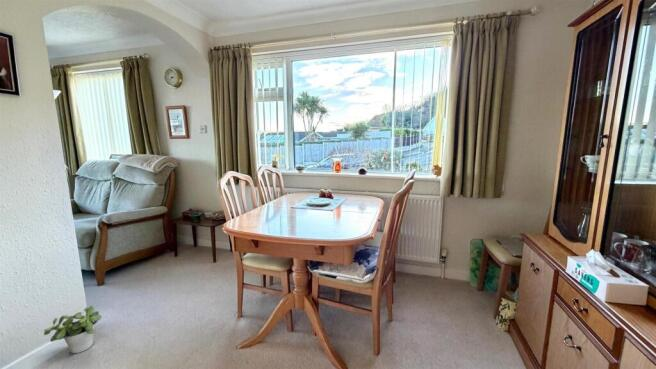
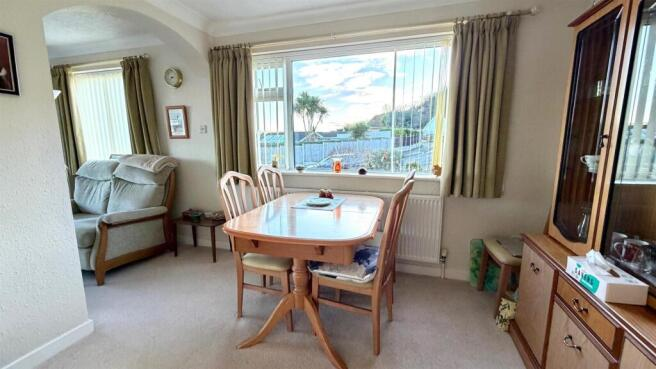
- potted plant (76, 332)
